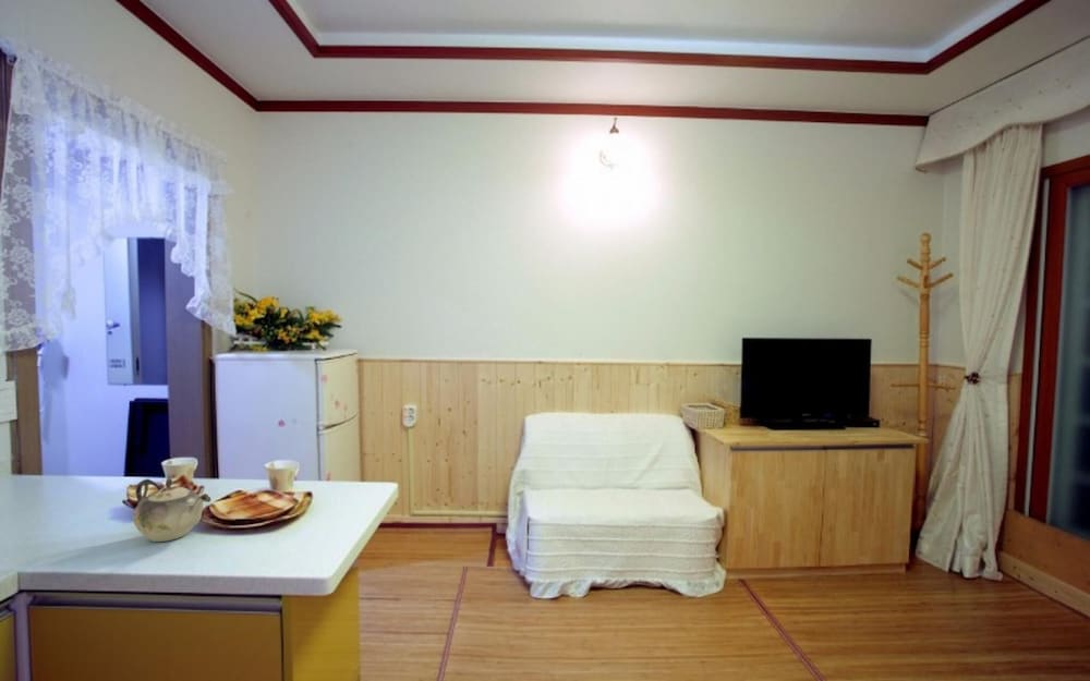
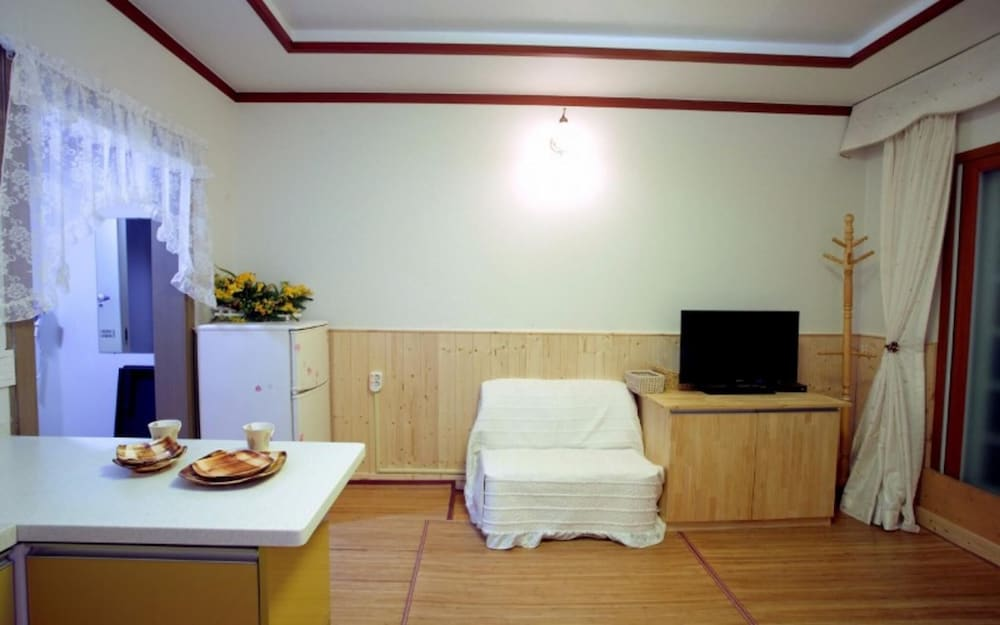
- teapot (172, 507)
